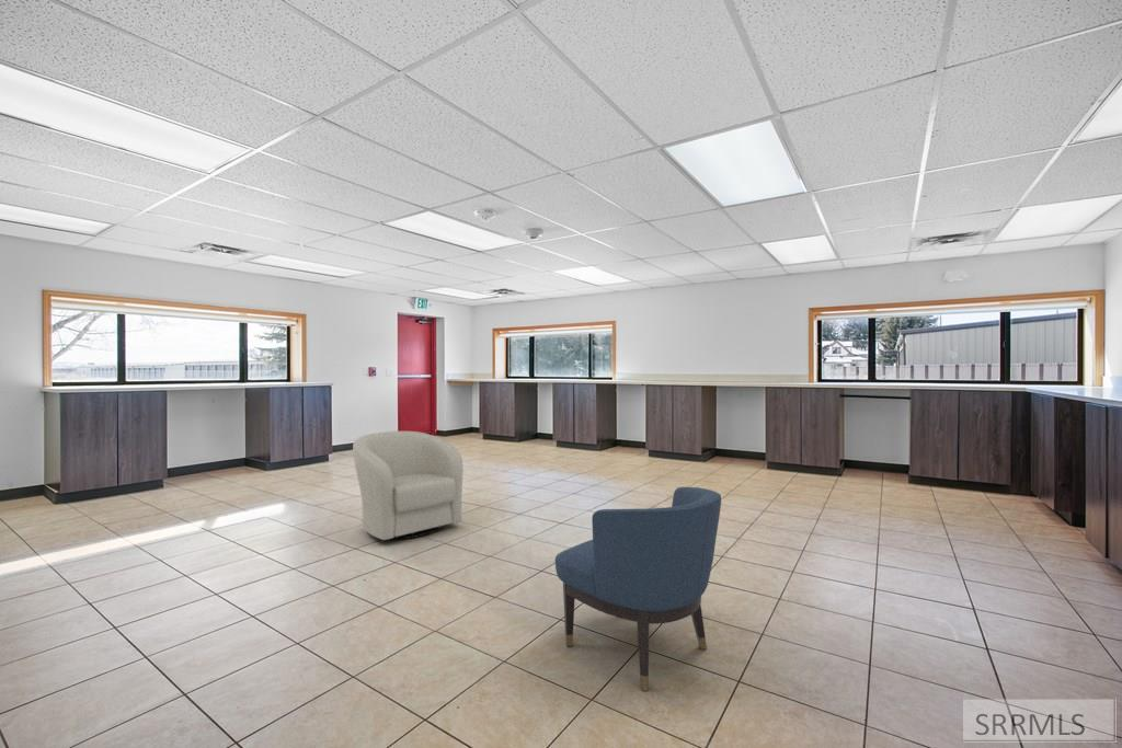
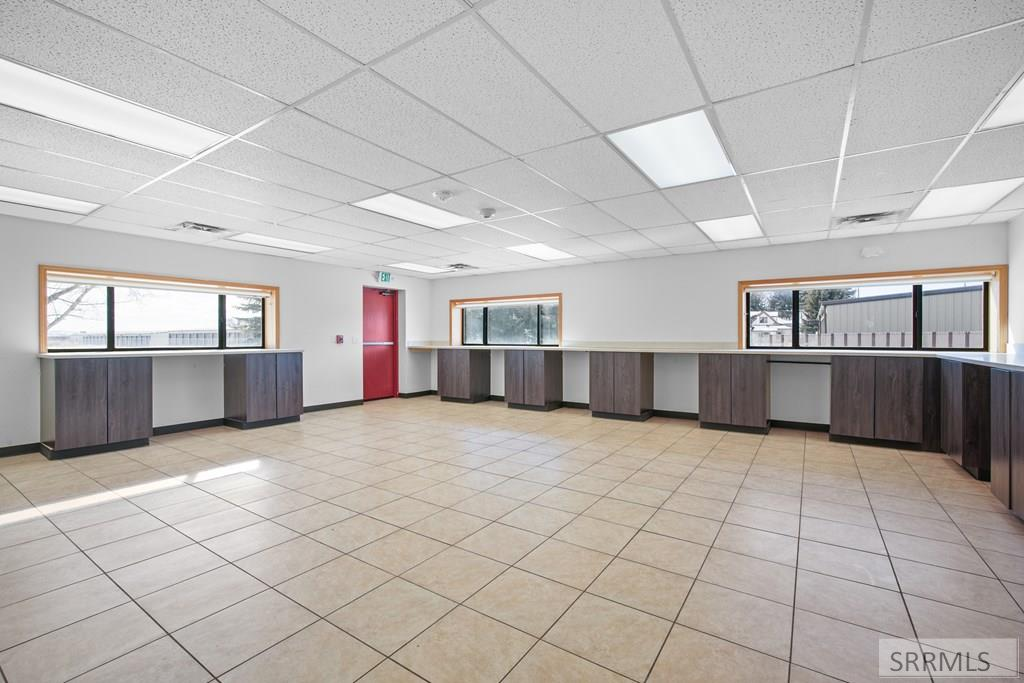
- chair (404, 481)
- chair (641, 568)
